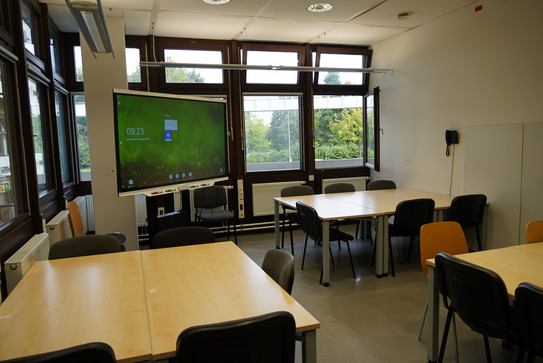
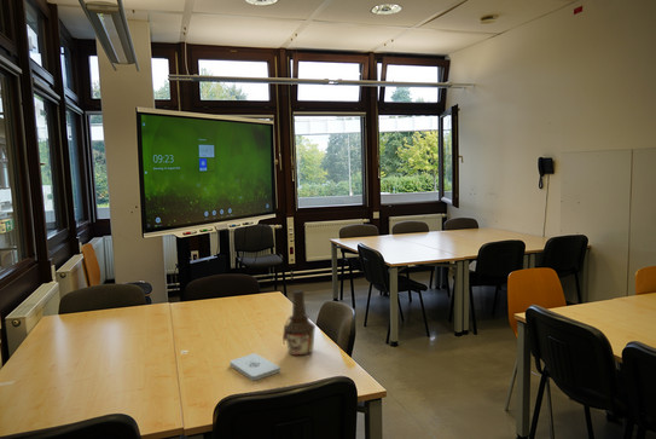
+ notepad (254, 365)
+ bottle (297, 320)
